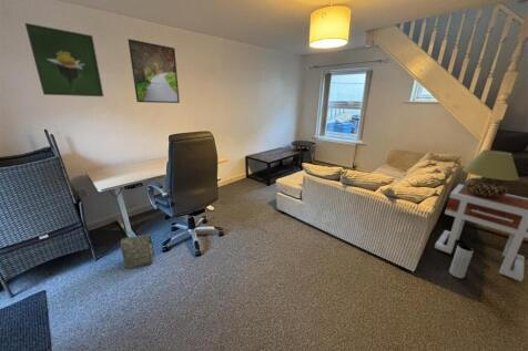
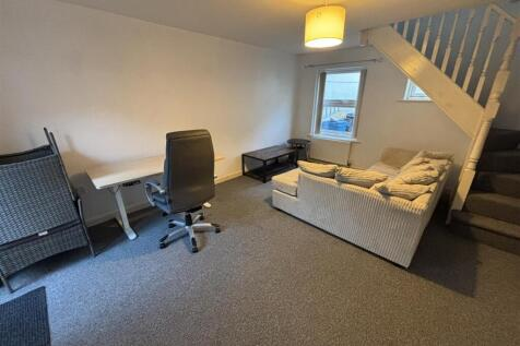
- side table (486, 225)
- vase (460, 260)
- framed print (69, 63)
- table lamp (489, 173)
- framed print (155, 74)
- bag (138, 248)
